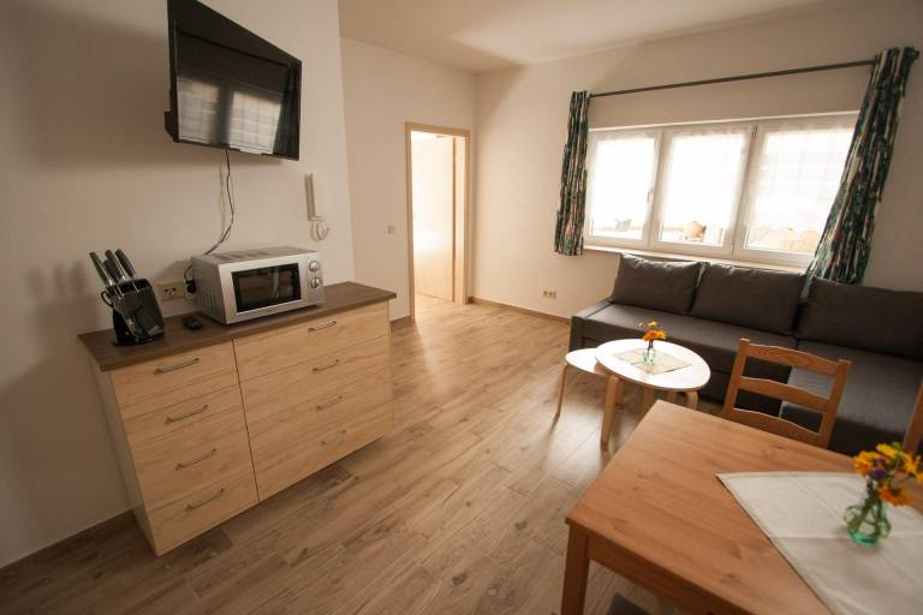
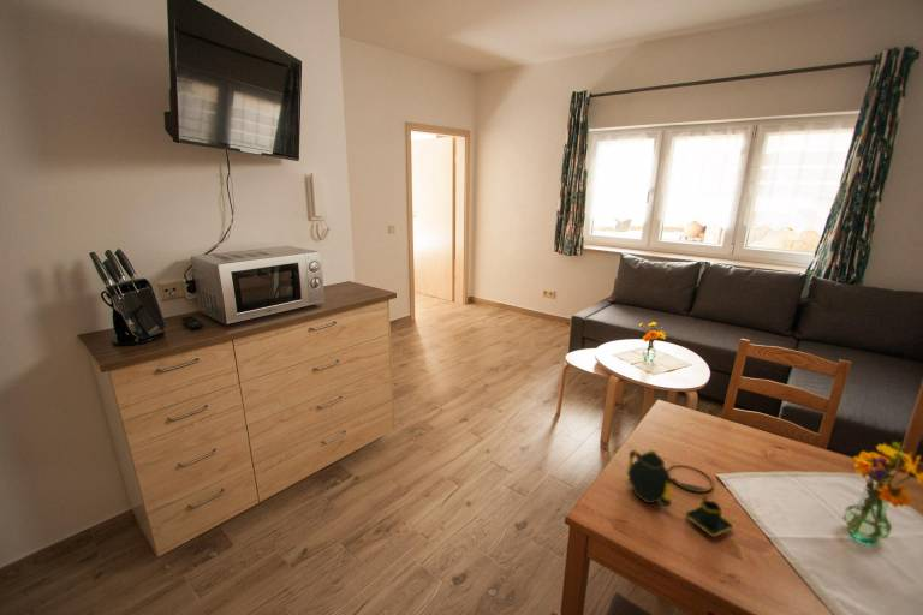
+ teapot (693, 468)
